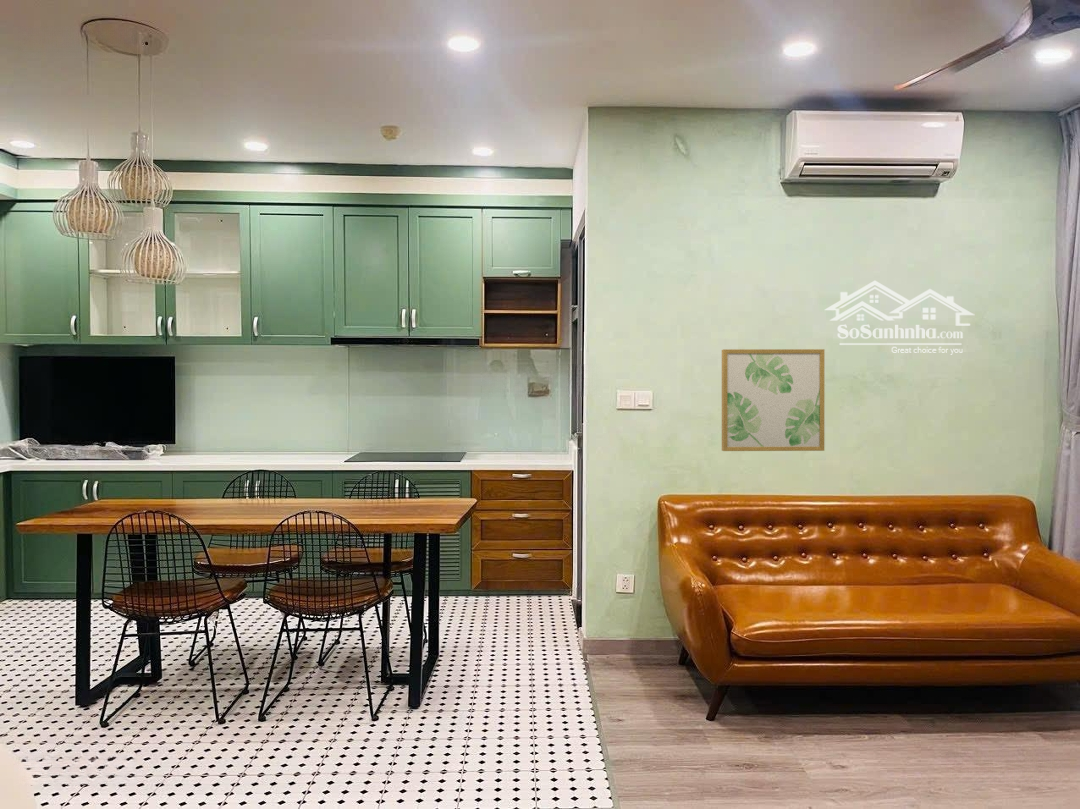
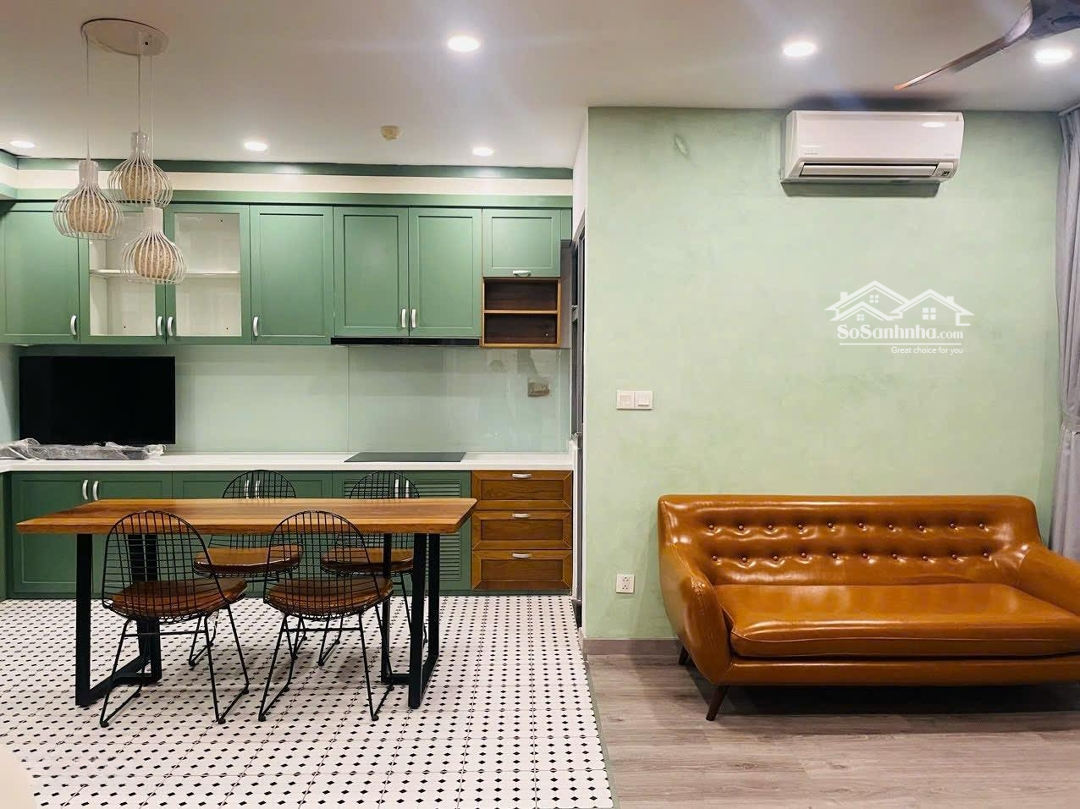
- wall art (772, 400)
